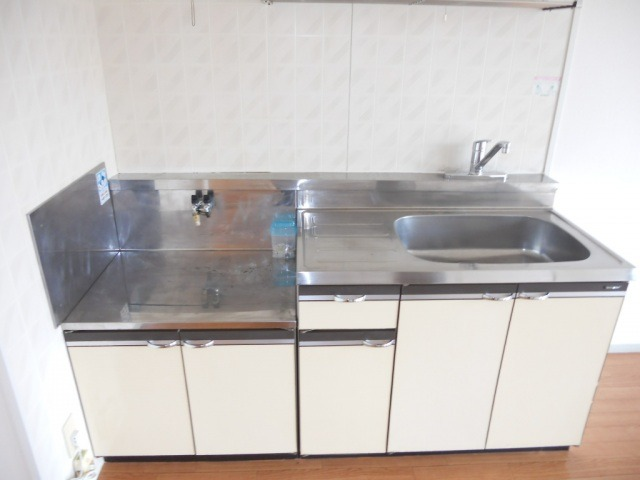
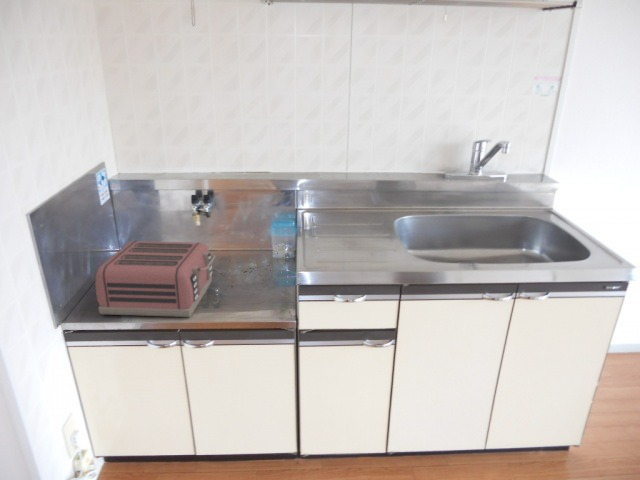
+ toaster (163, 275)
